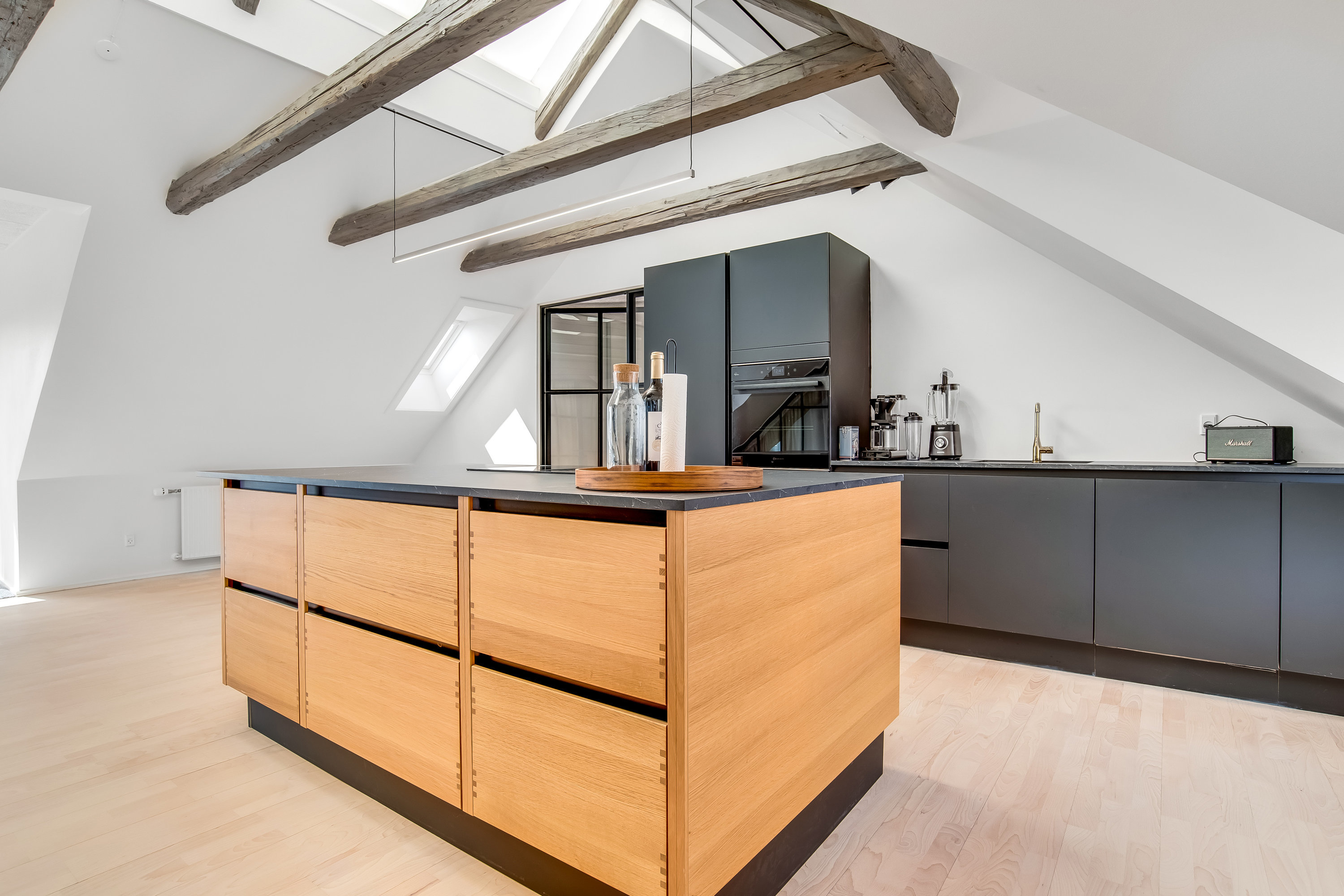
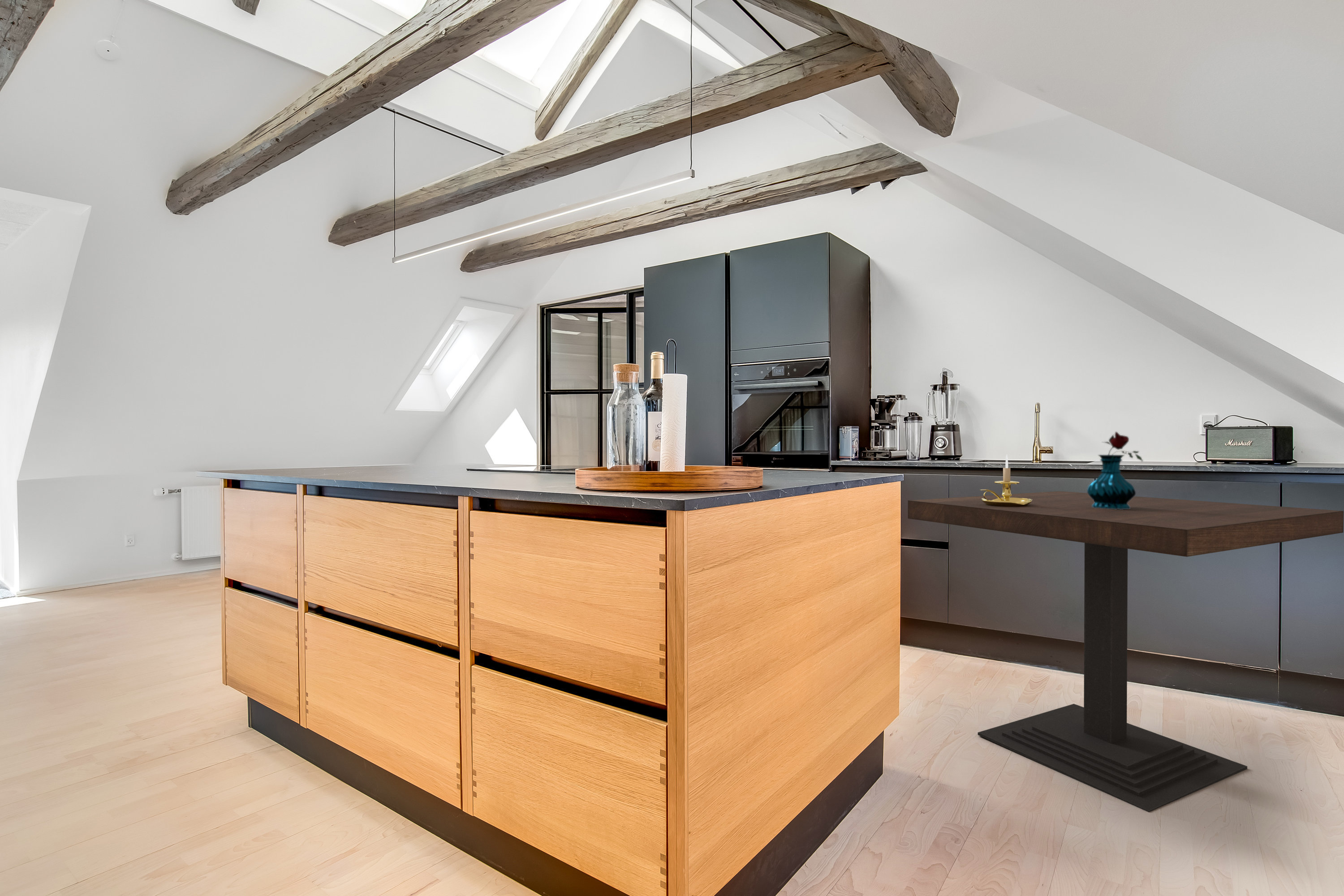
+ vase (1115, 469)
+ candle holder (1004, 479)
+ dining table (1105, 628)
